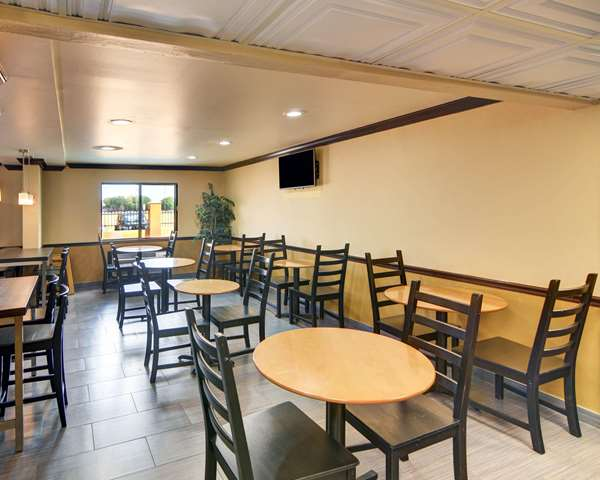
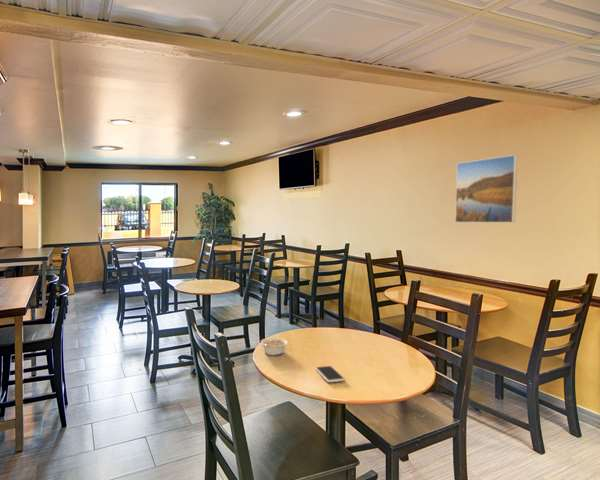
+ legume (274, 346)
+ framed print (484, 191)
+ smartphone (329, 373)
